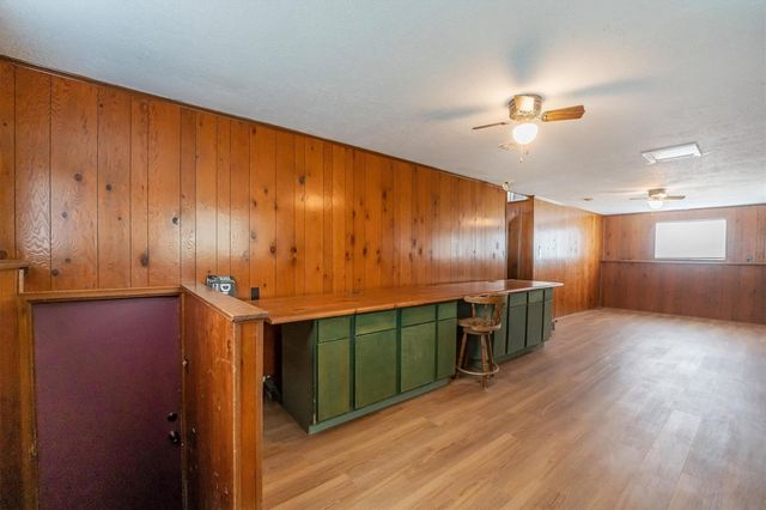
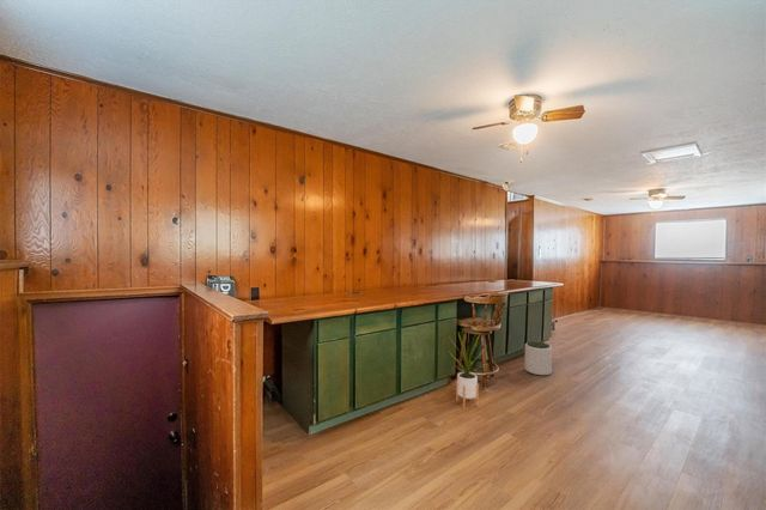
+ plant pot (537, 358)
+ house plant (466, 366)
